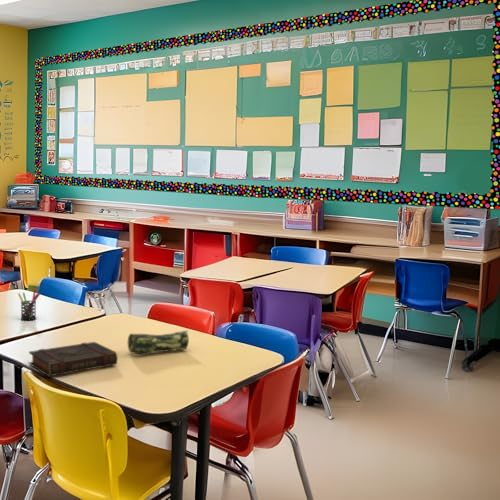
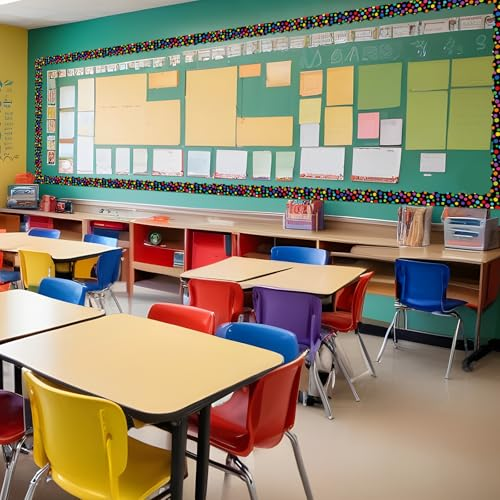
- pen holder (28, 303)
- pencil case (159, 341)
- book (73, 358)
